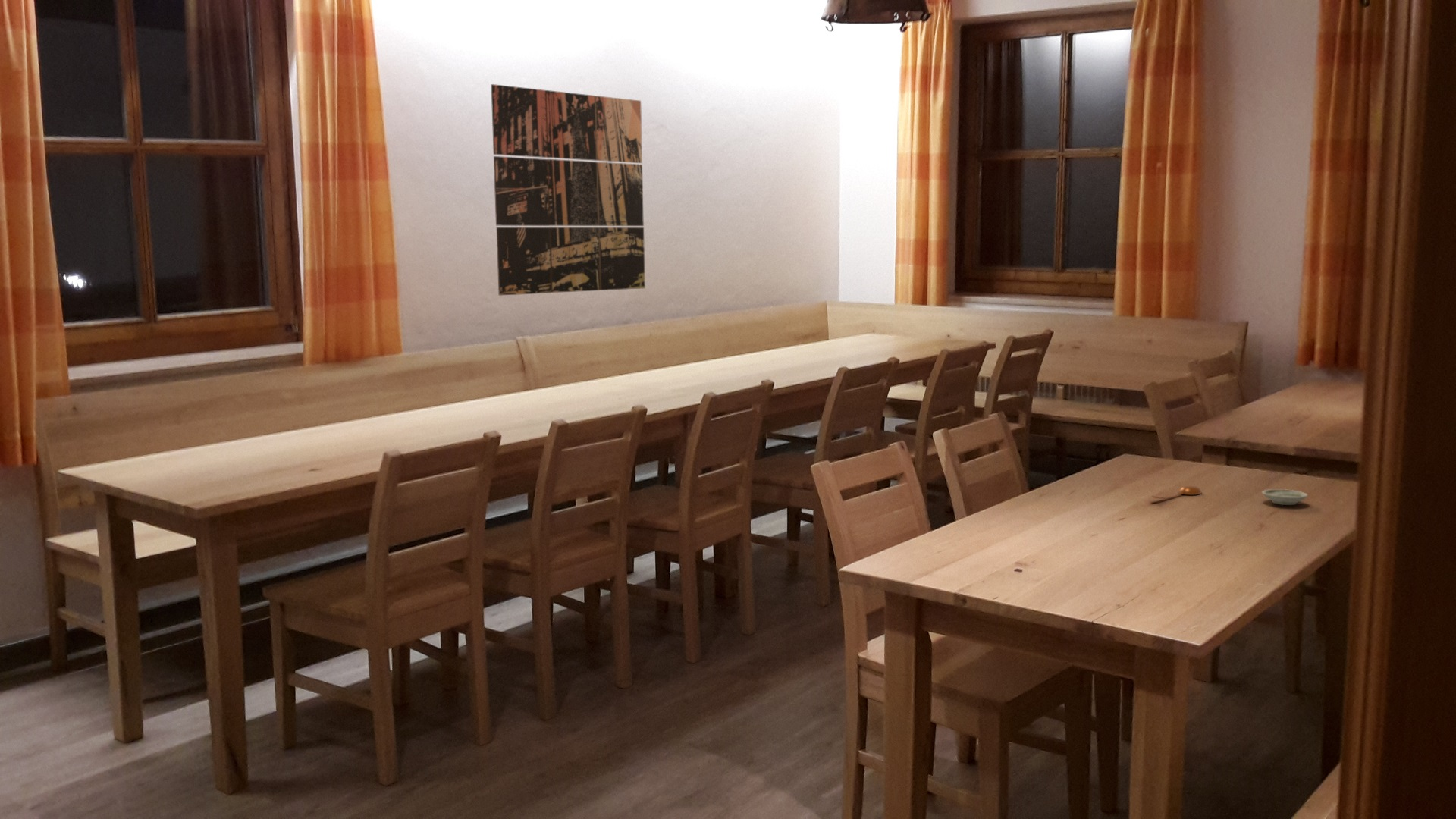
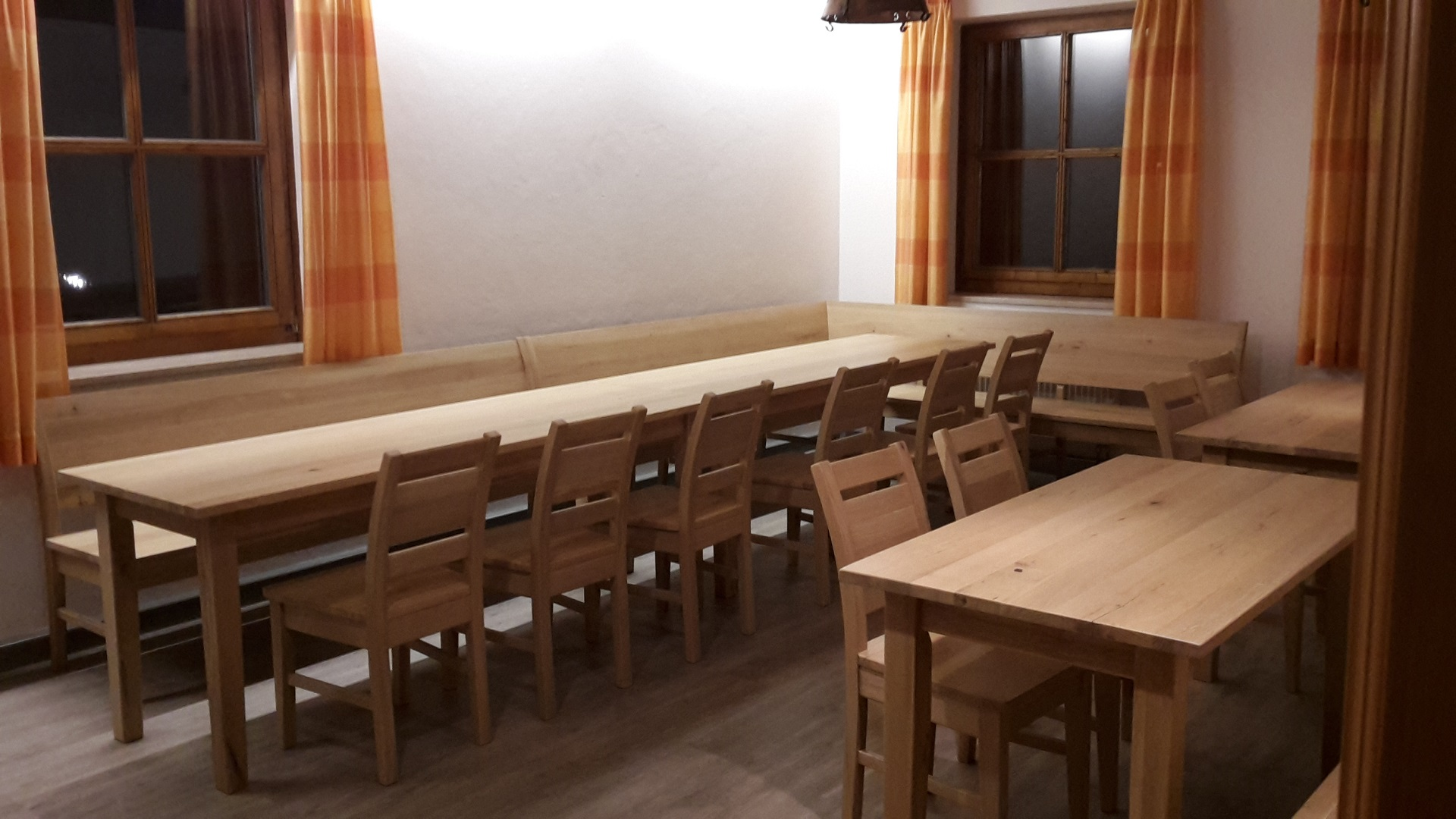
- spoon (1178, 494)
- saucer (1284, 497)
- wall art (573, 193)
